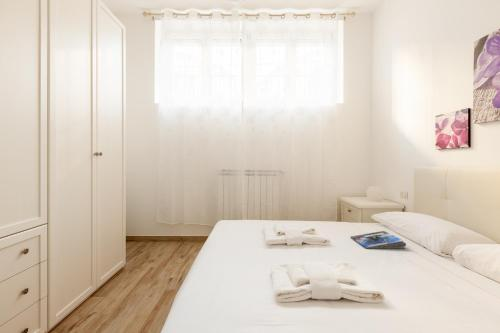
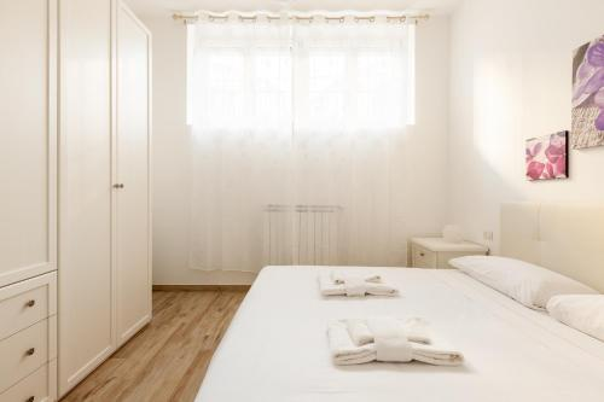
- magazine (376, 239)
